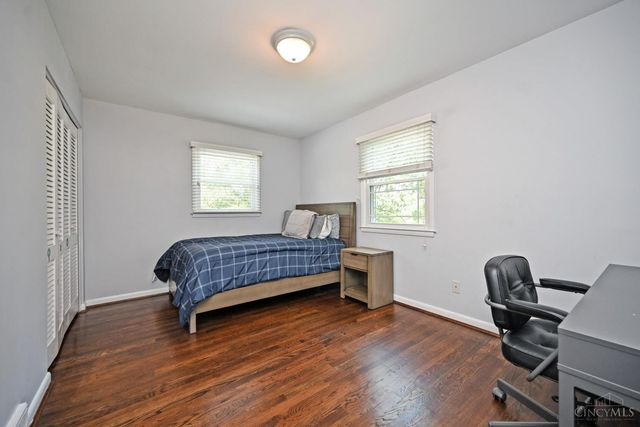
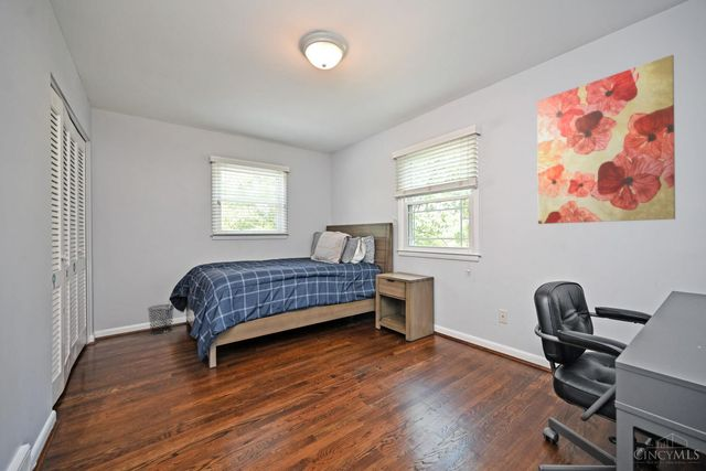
+ waste bin (161, 319)
+ wall art (596, 151)
